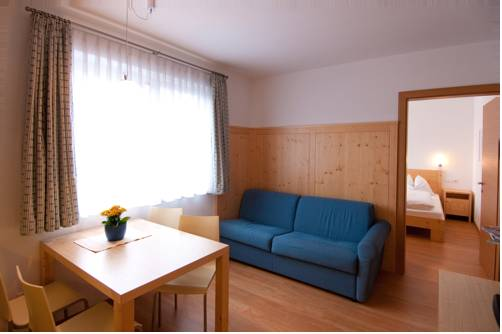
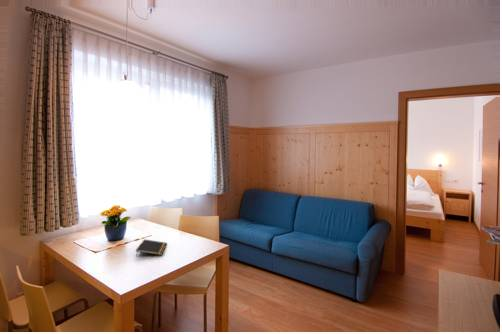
+ notepad (152, 246)
